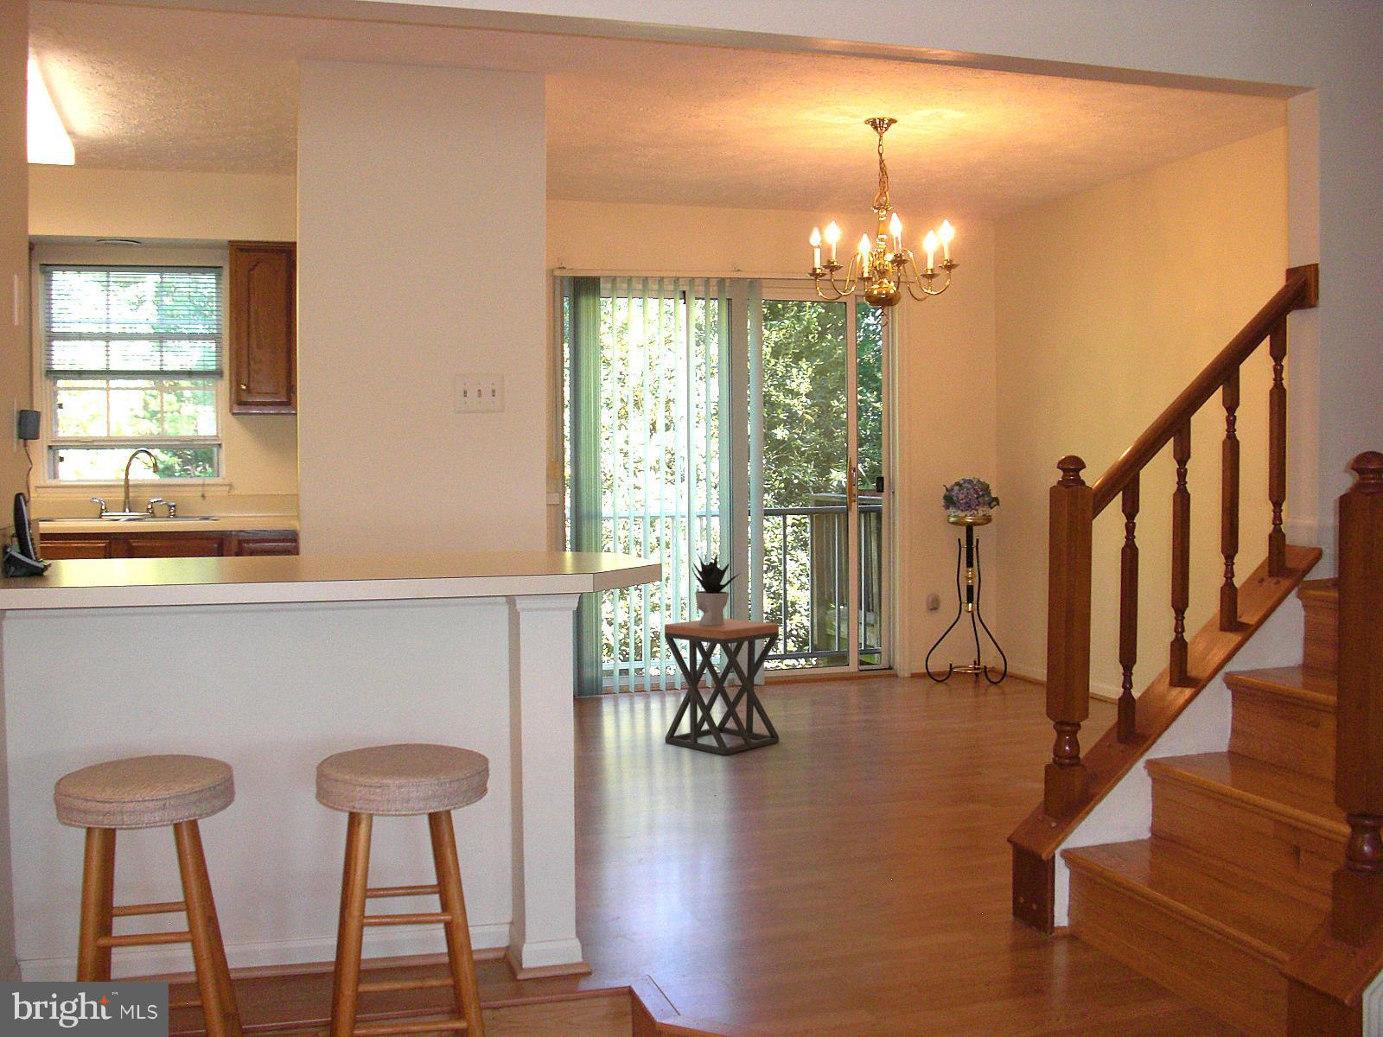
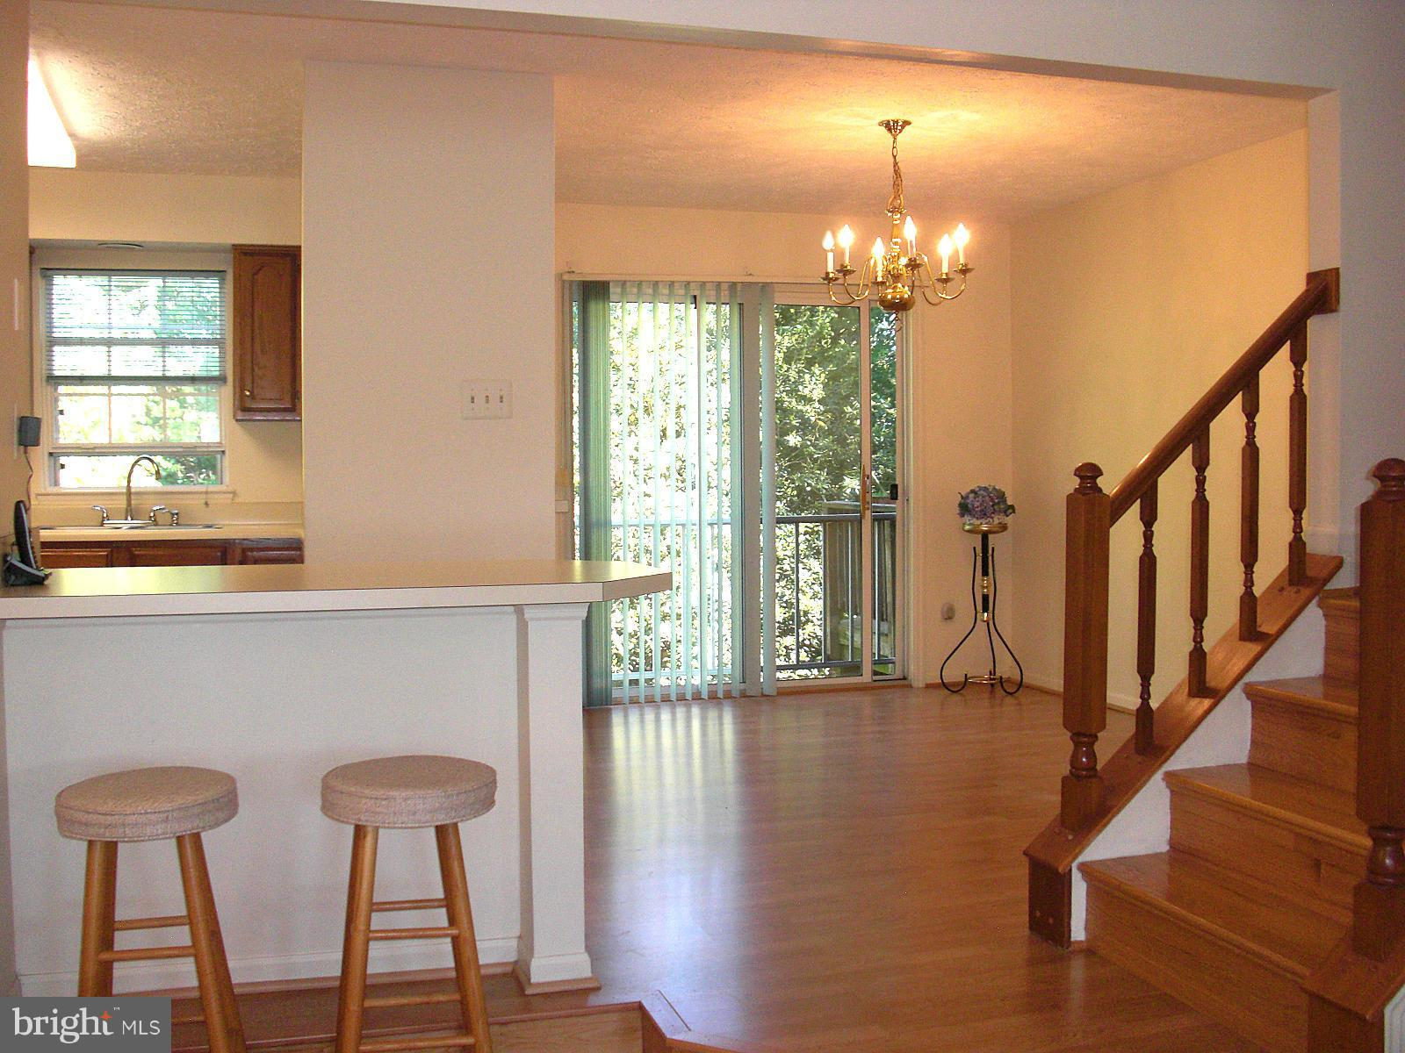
- potted plant (709, 587)
- stool (722, 683)
